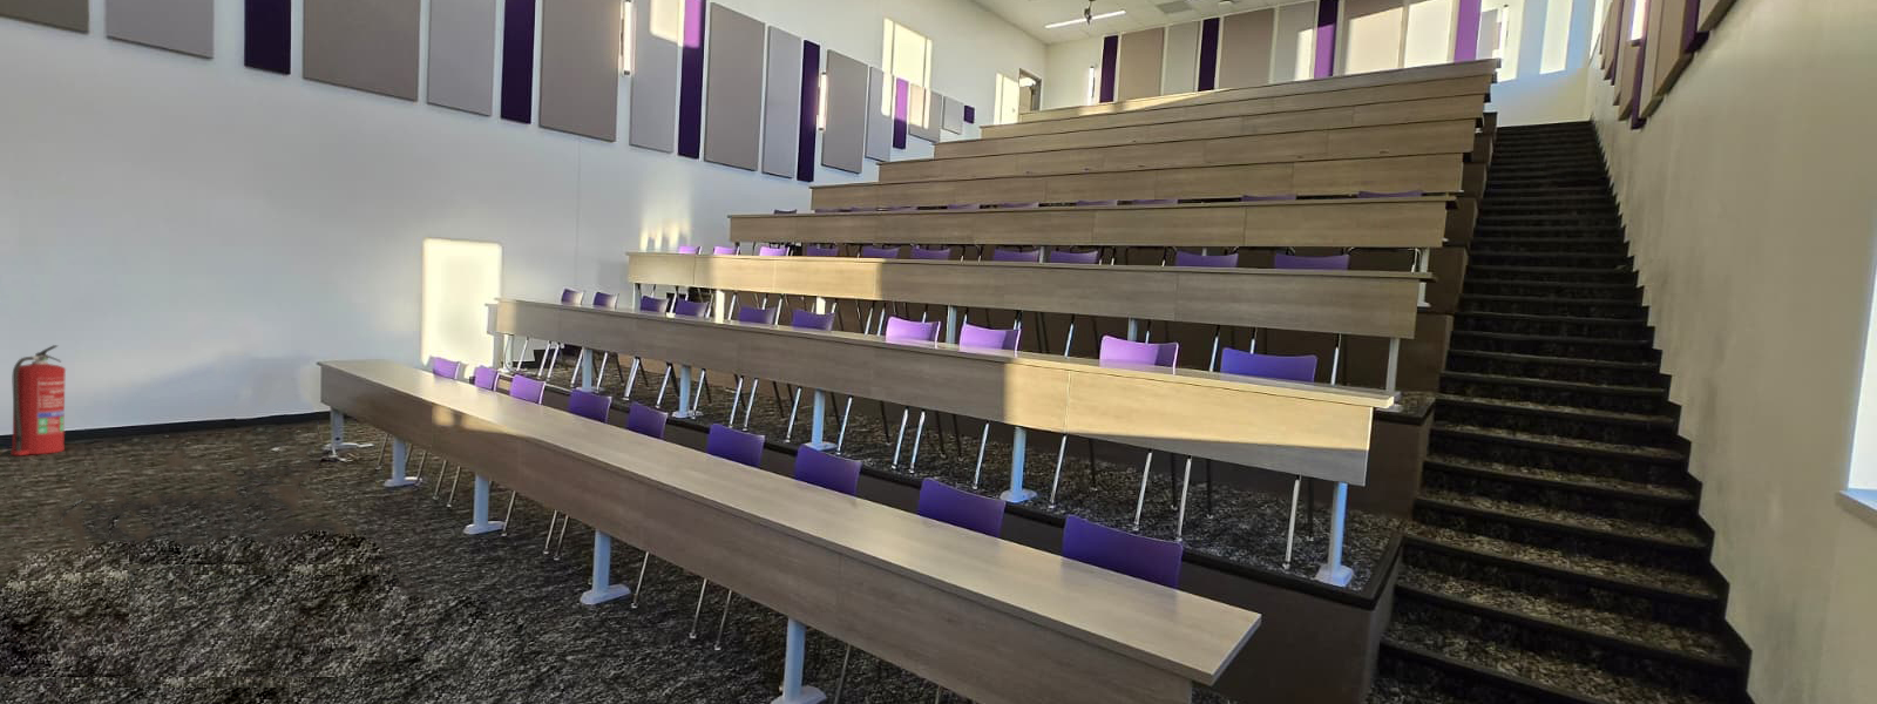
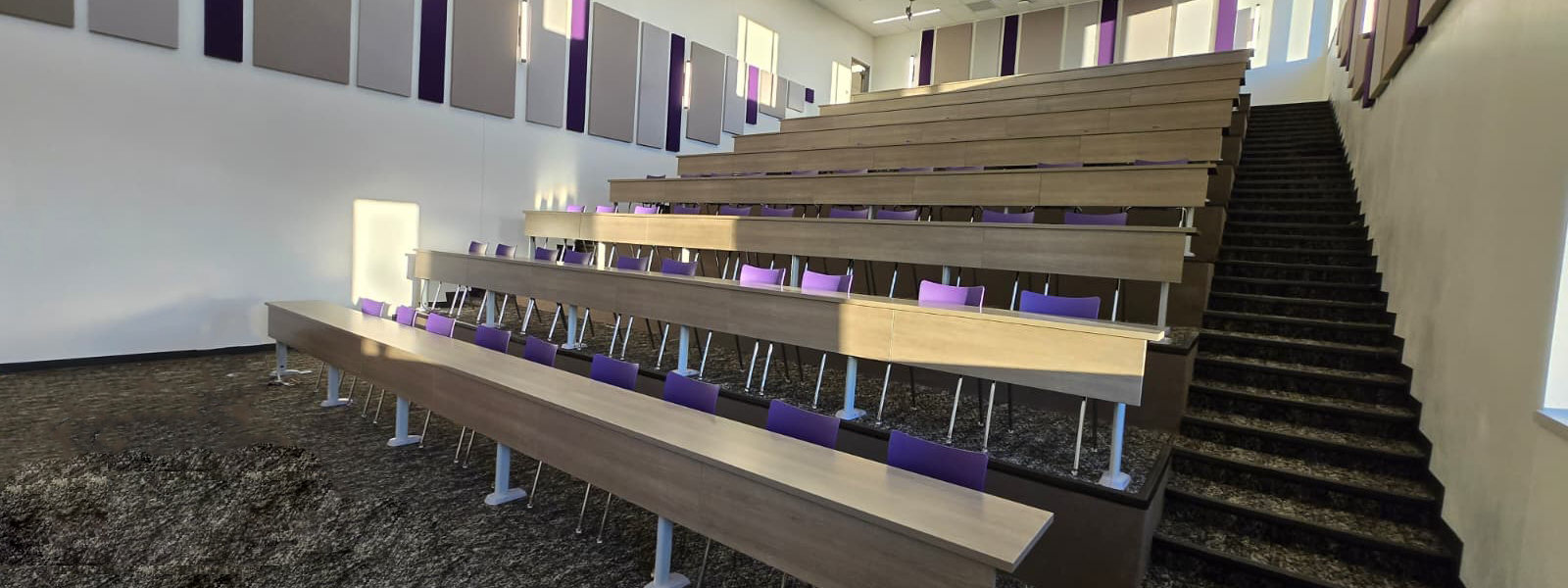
- fire extinguisher (37, 399)
